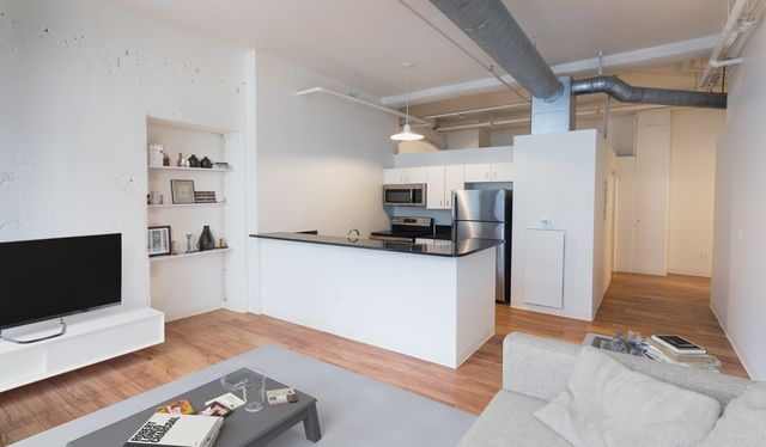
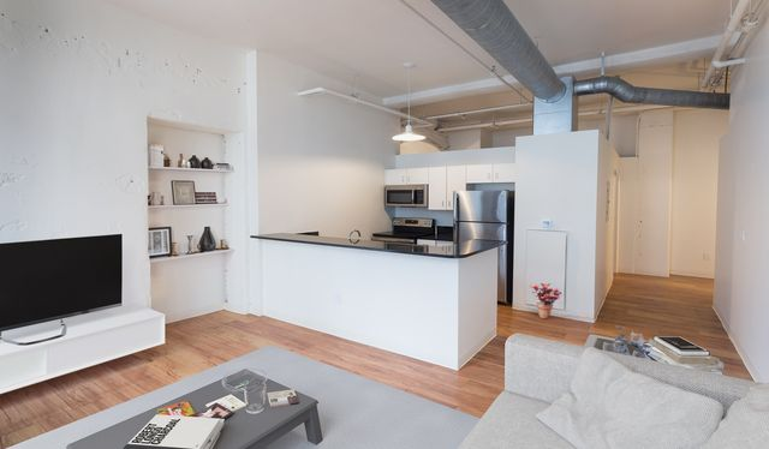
+ potted plant (546, 300)
